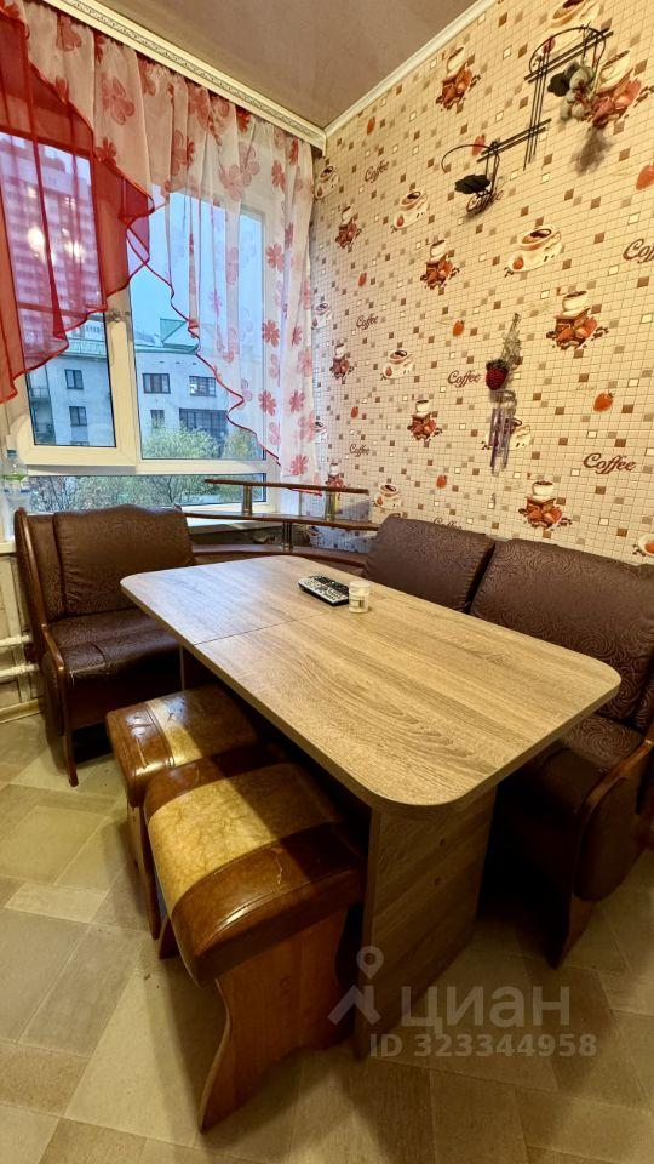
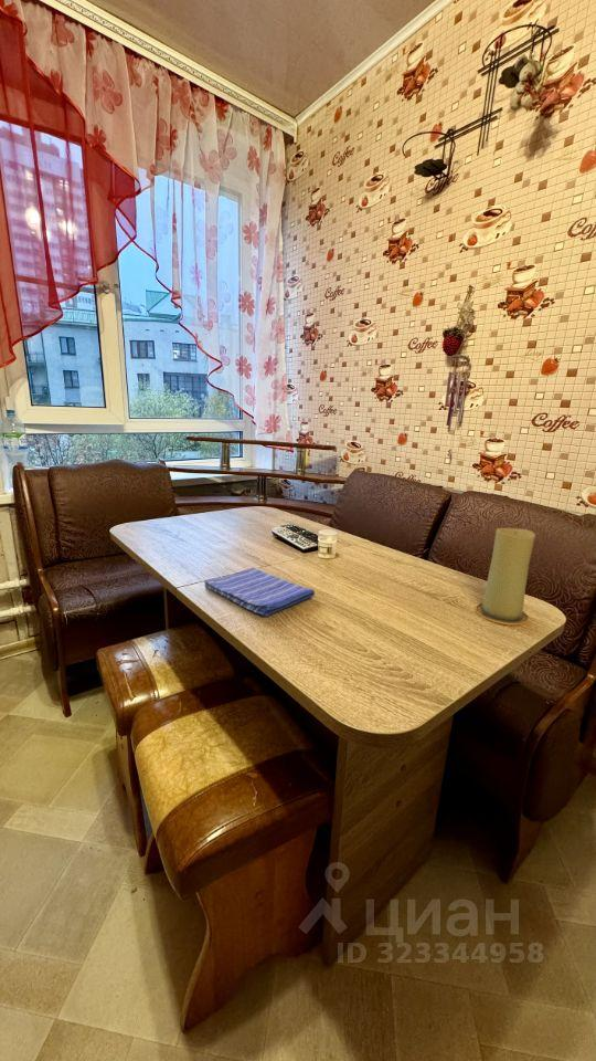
+ candle (508, 572)
+ dish towel (258, 587)
